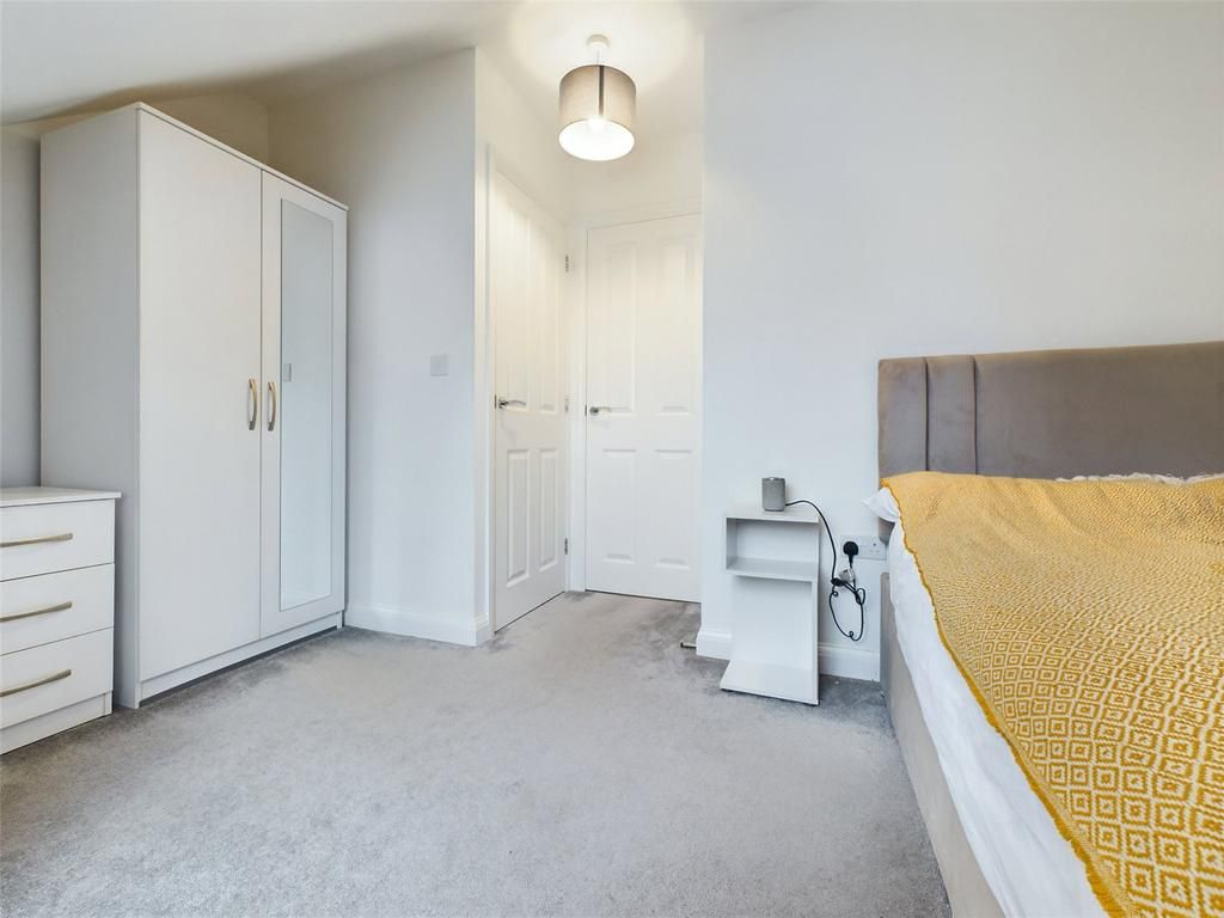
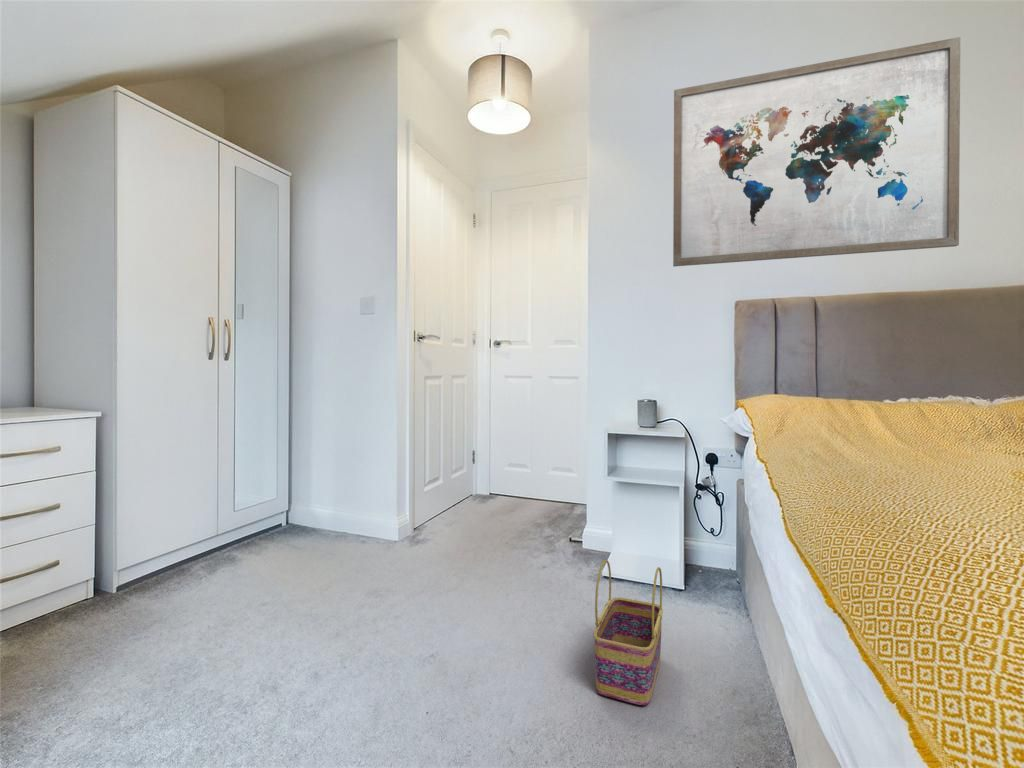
+ basket (629, 619)
+ wall art (804, 161)
